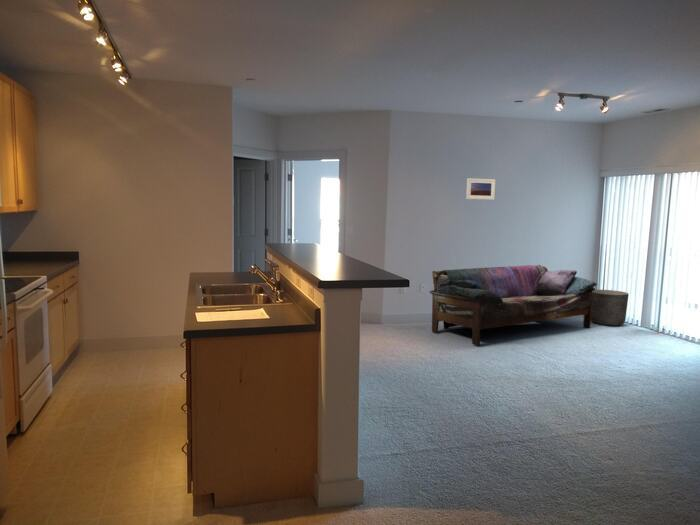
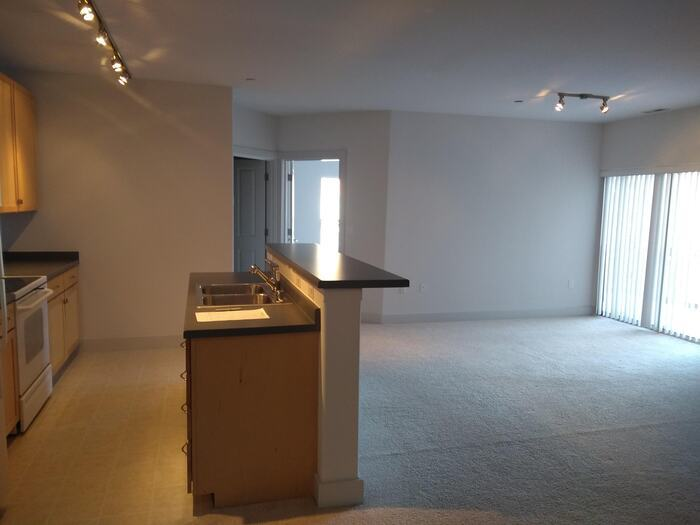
- sofa (516, 300)
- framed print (480, 189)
- planter (607, 307)
